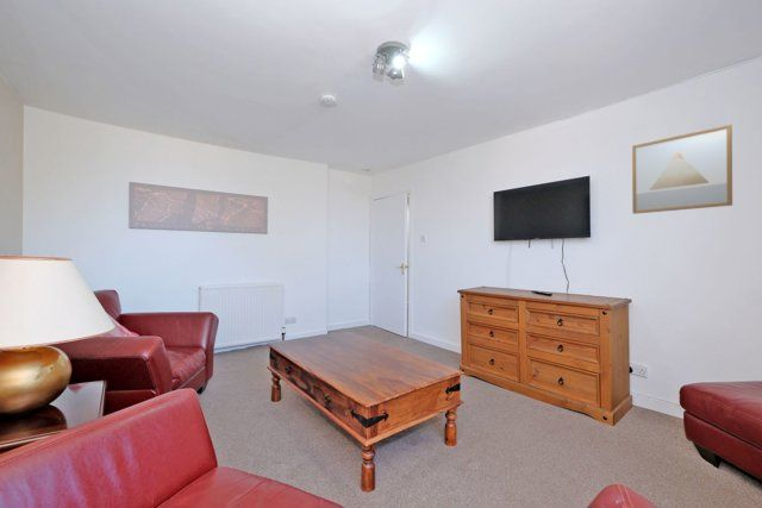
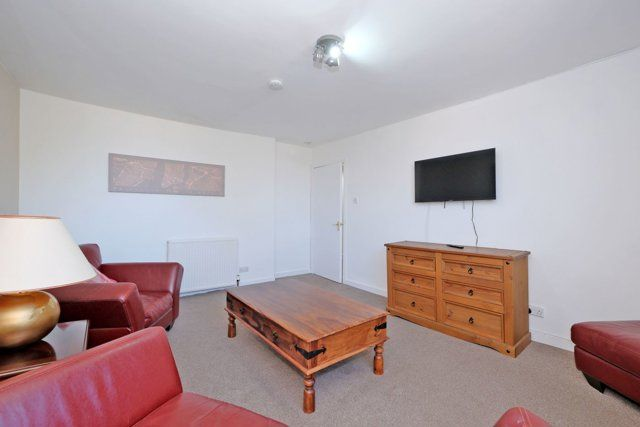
- wall art (677, 173)
